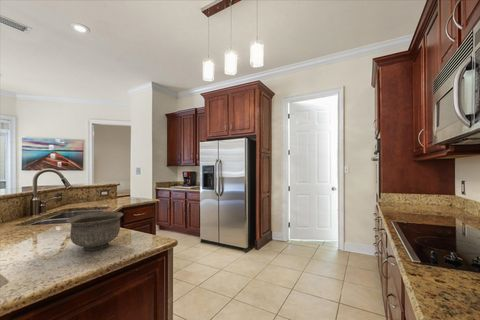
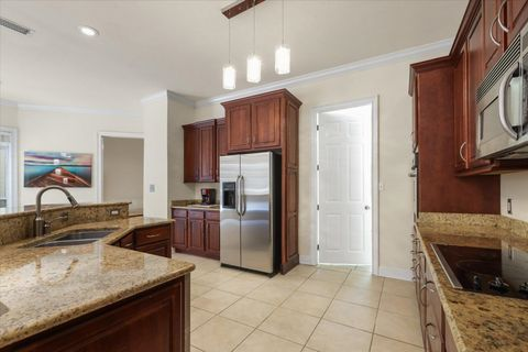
- bowl (96, 231)
